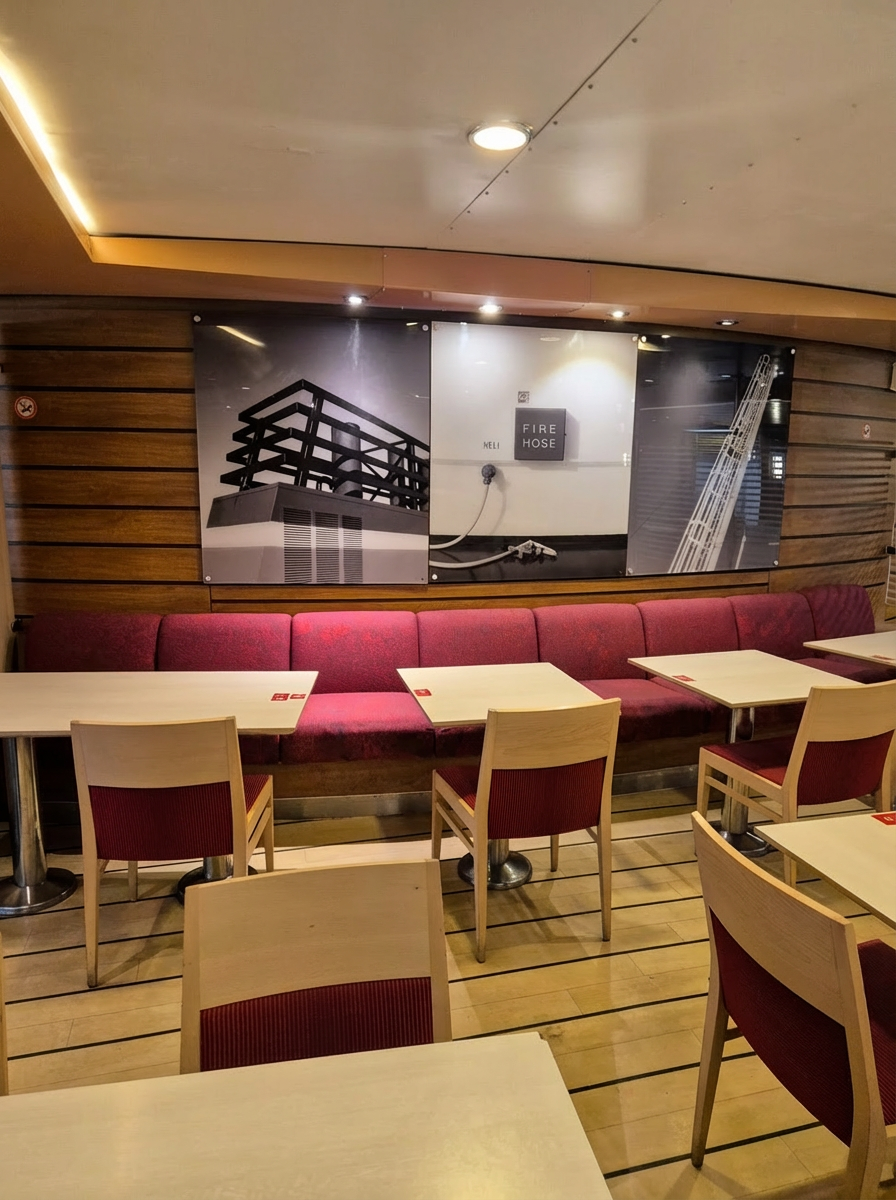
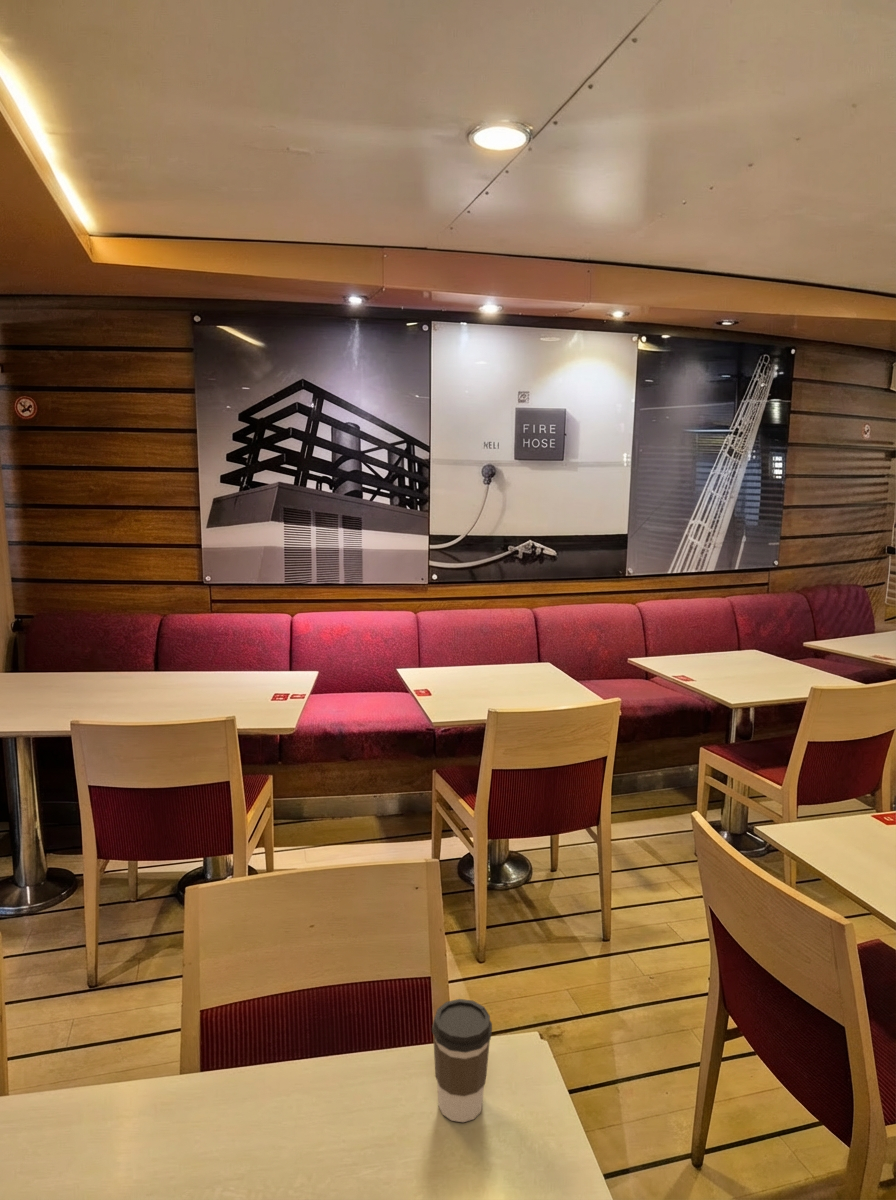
+ coffee cup (461, 1061)
